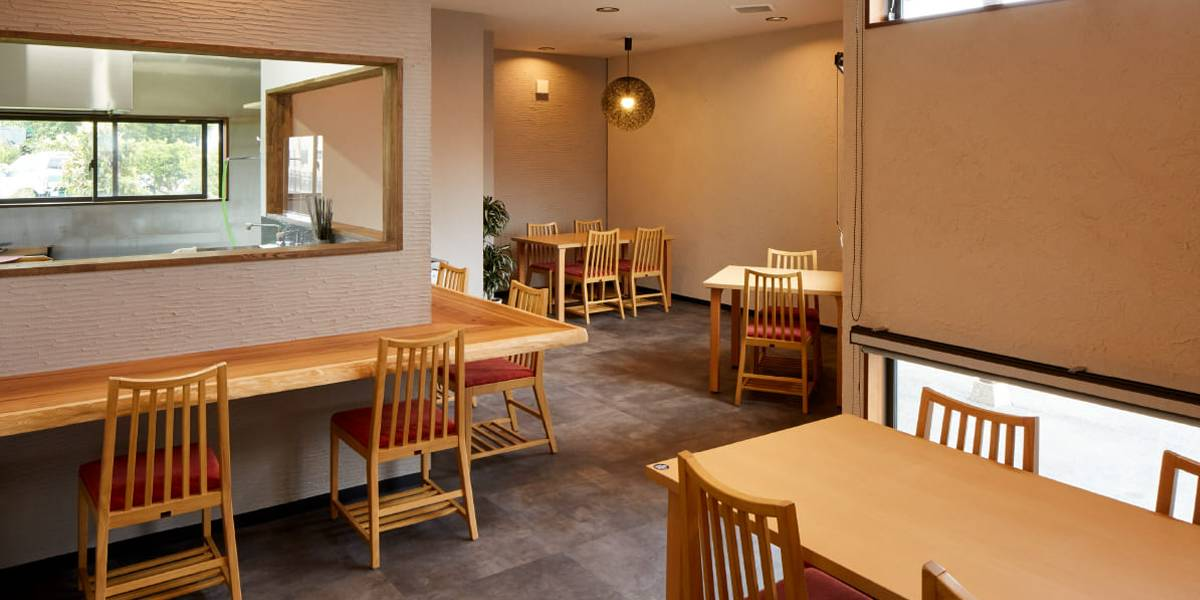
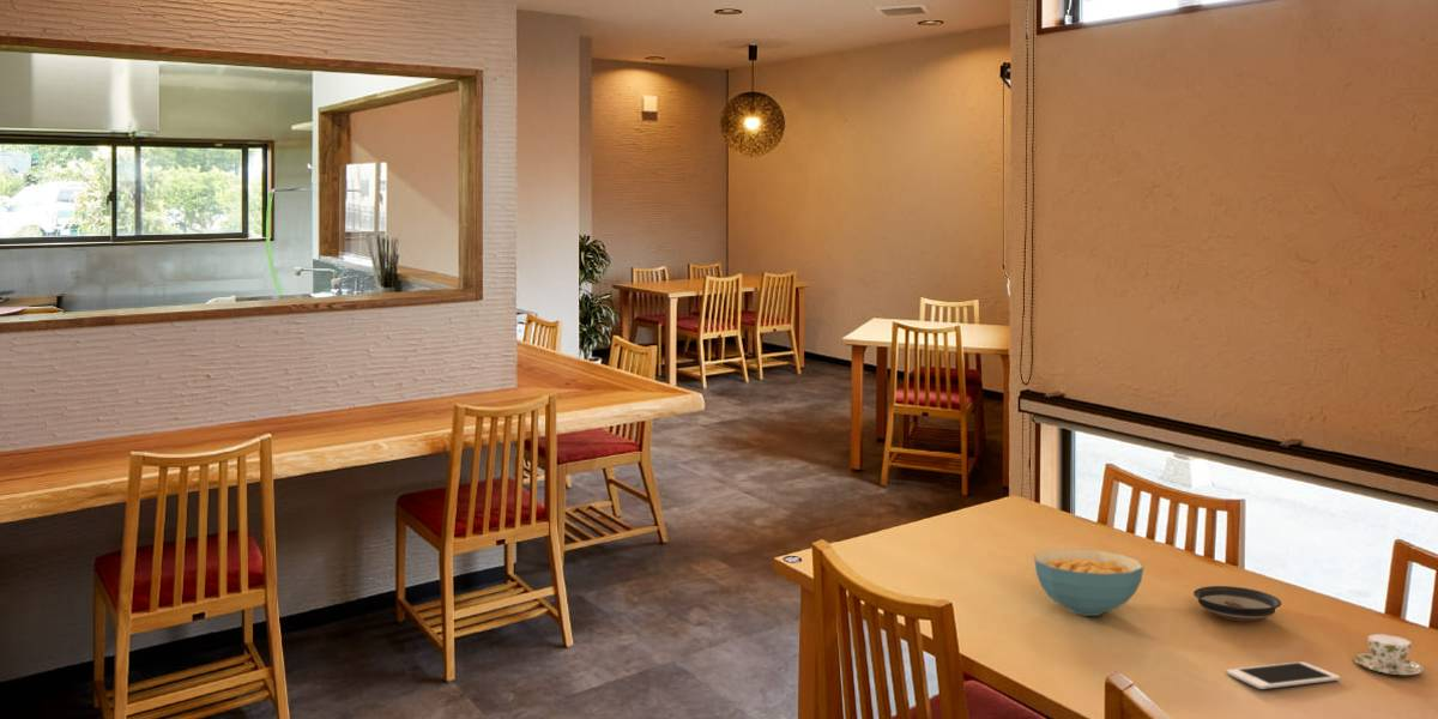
+ cereal bowl (1087, 586)
+ cell phone (1282, 675)
+ saucer (1235, 606)
+ teacup (1389, 653)
